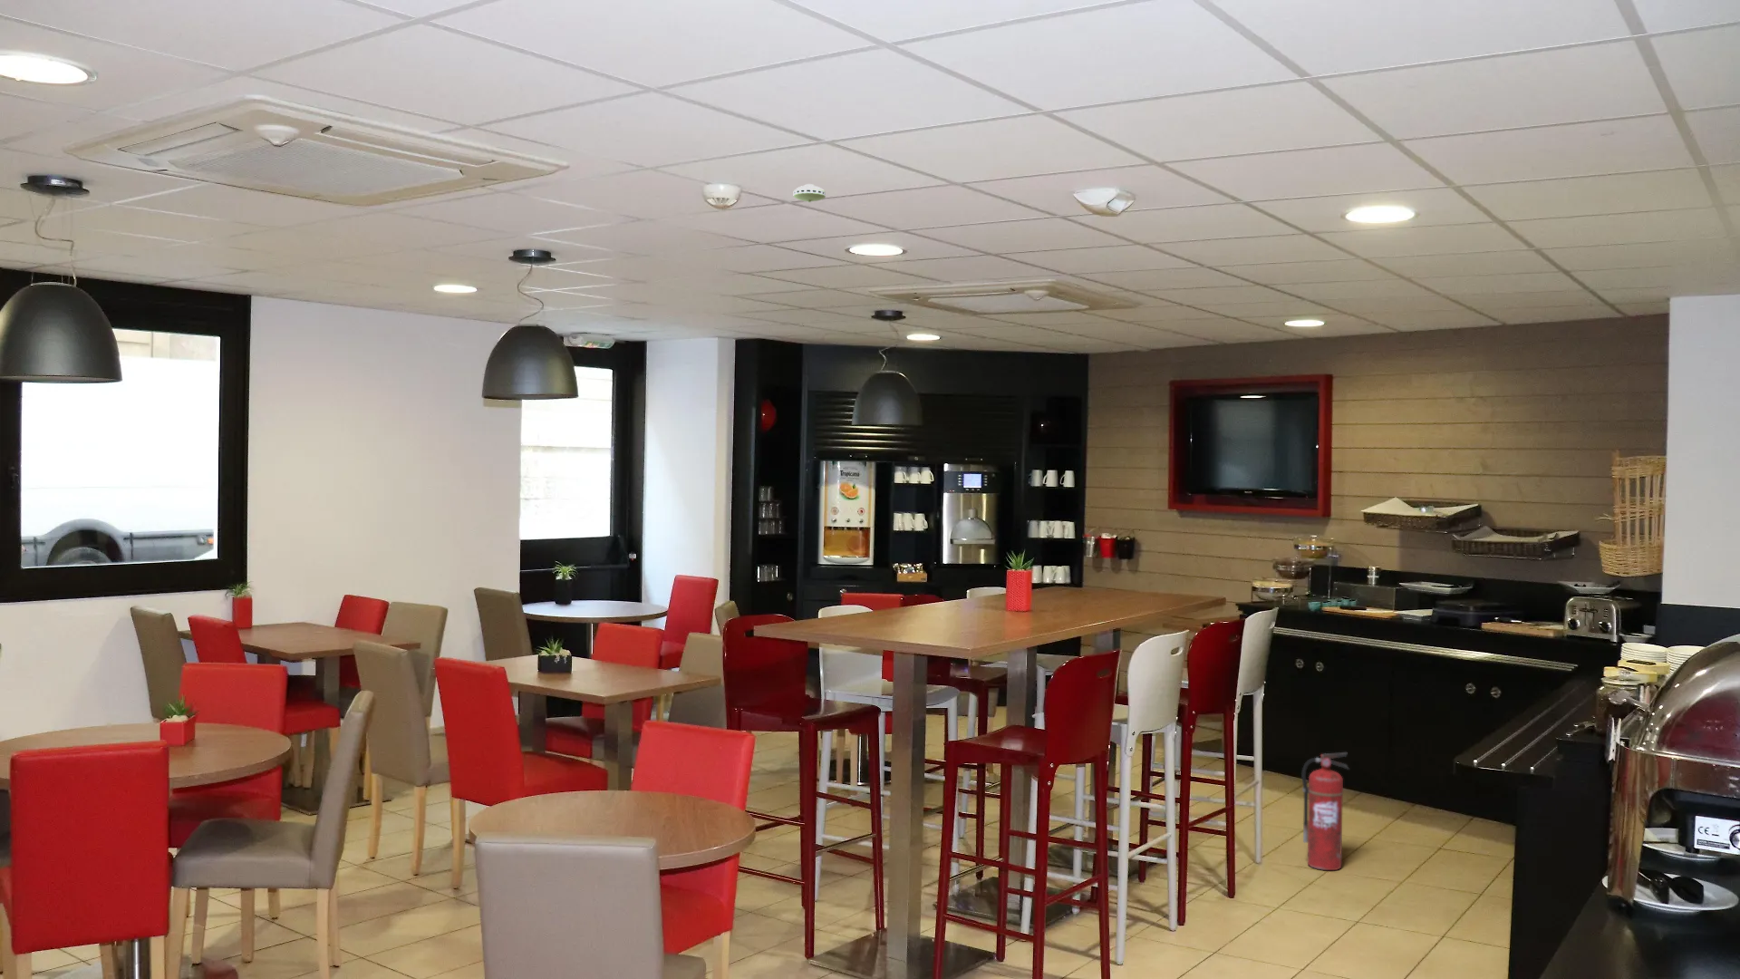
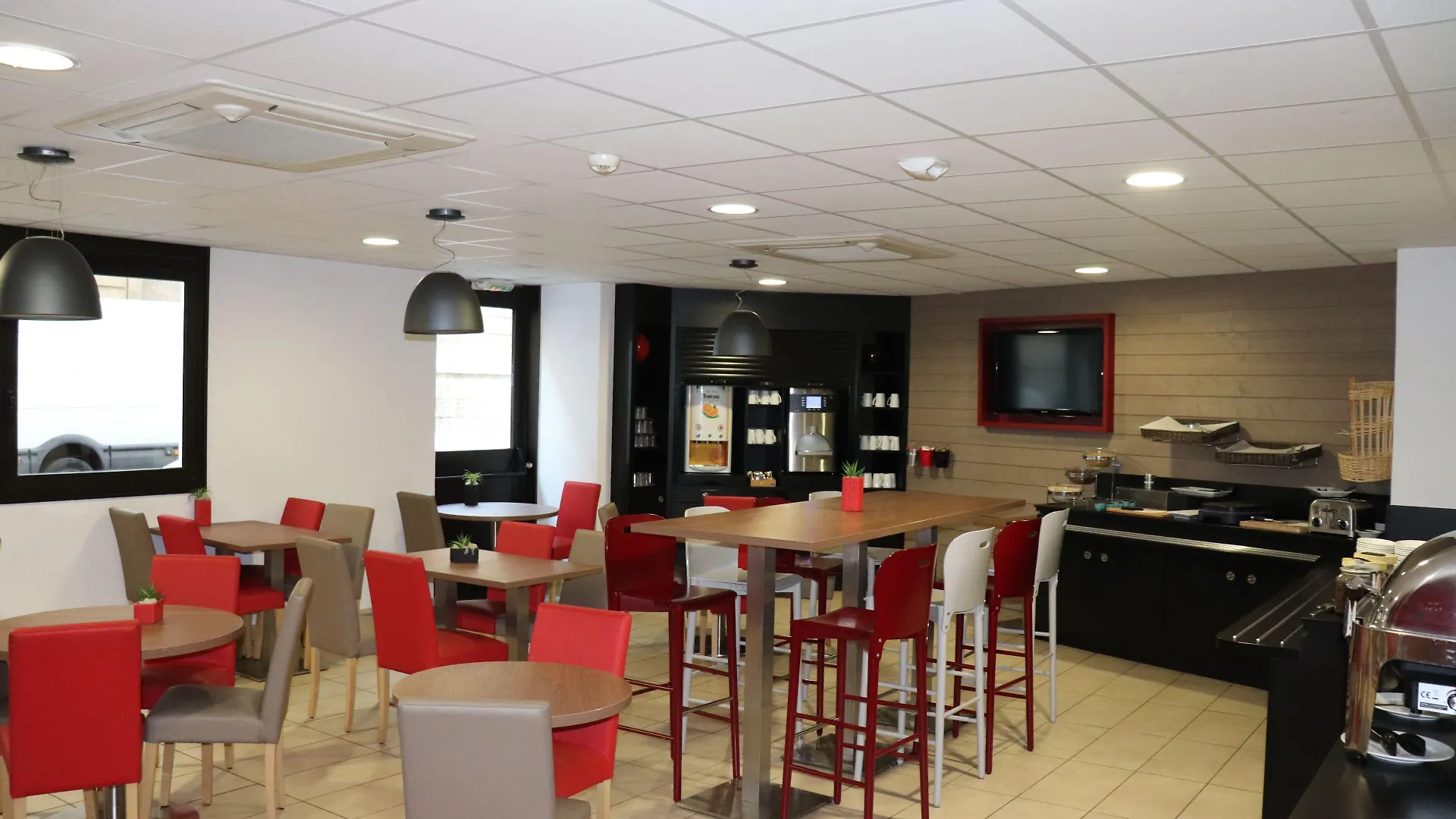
- fire extinguisher (1324, 808)
- smoke detector (809, 194)
